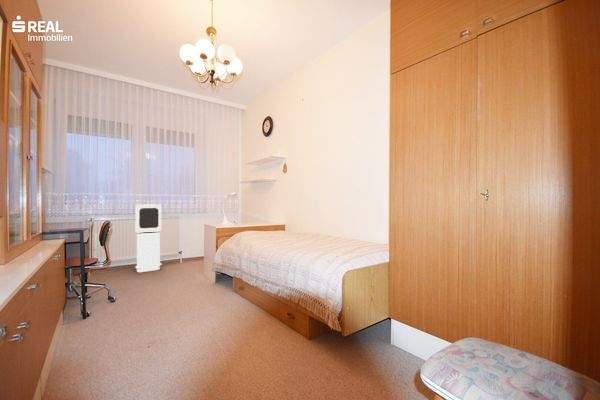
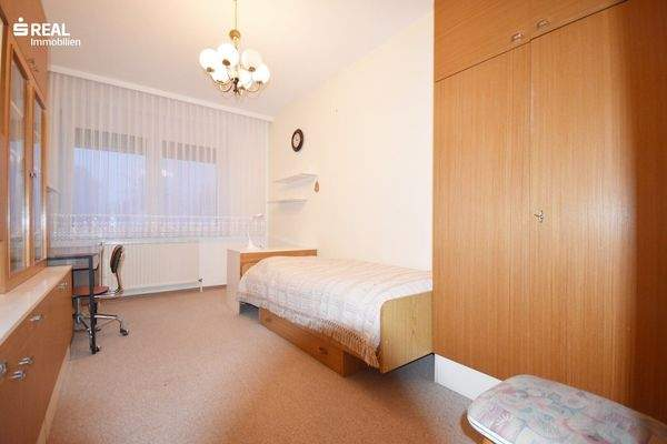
- air purifier (147, 236)
